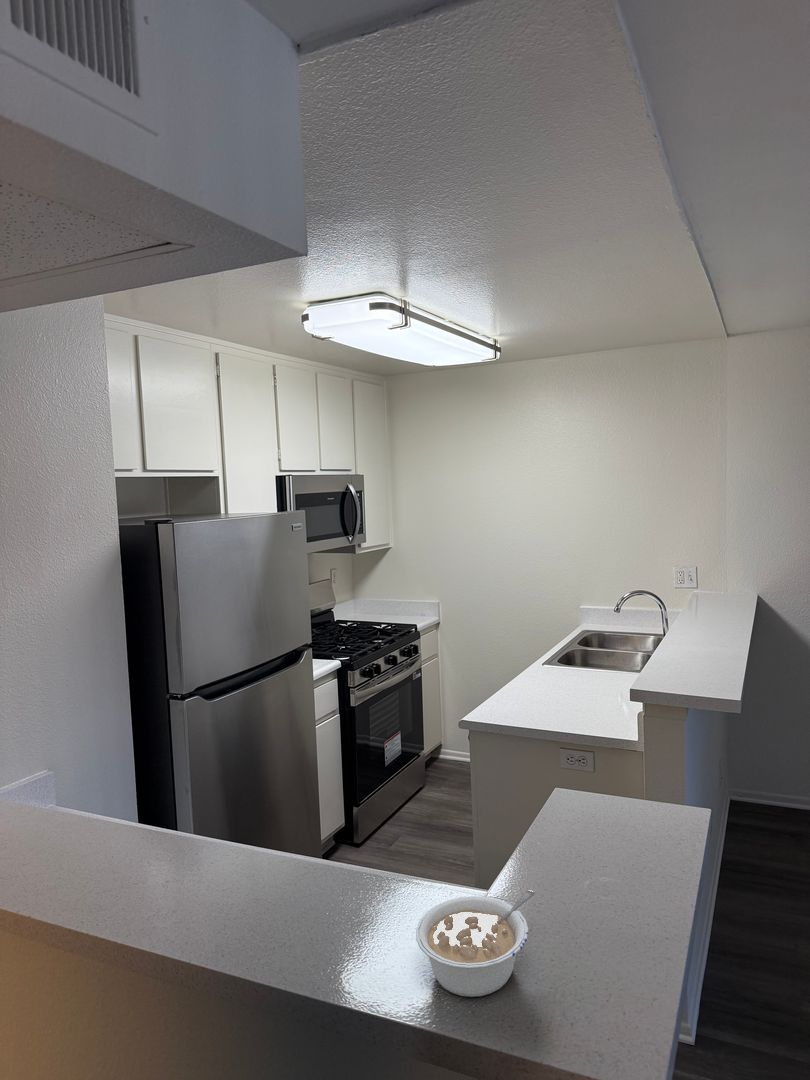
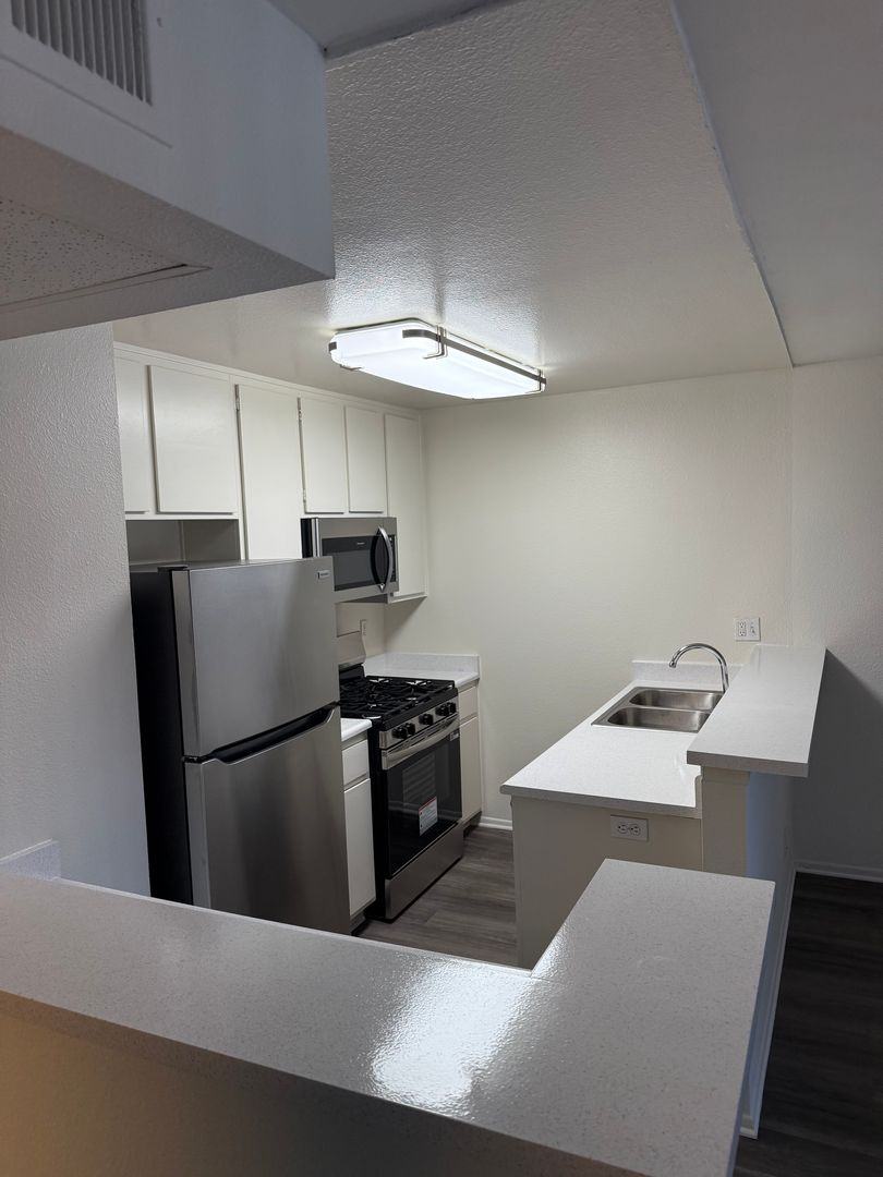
- legume (473, 942)
